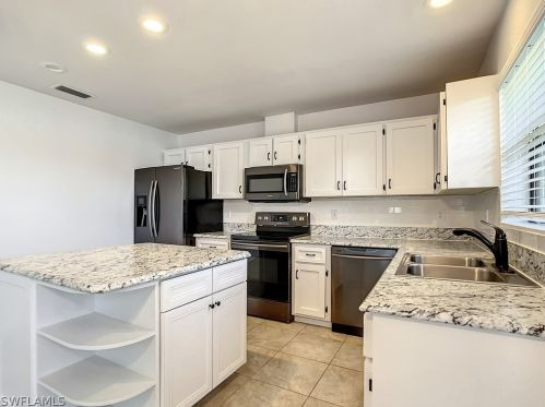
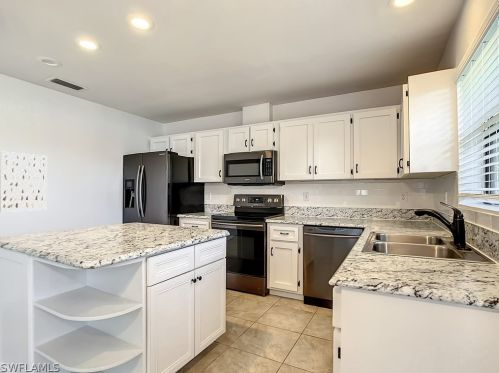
+ wall art (24, 182)
